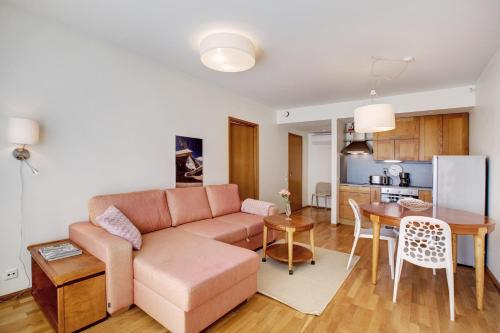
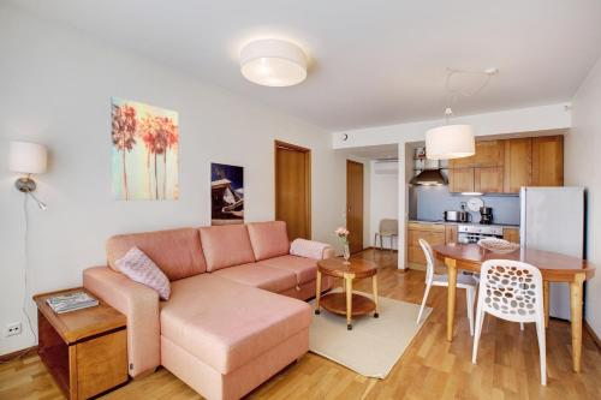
+ wall art (147, 153)
